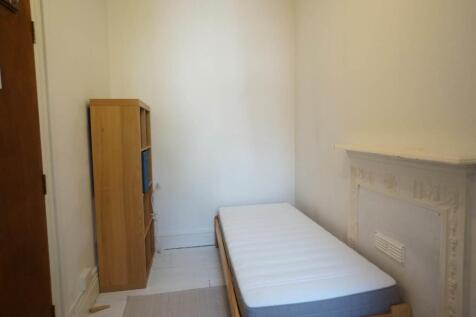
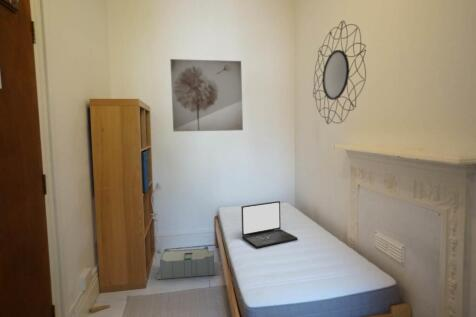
+ home mirror (335, 75)
+ storage bin (190, 261)
+ wall art (207, 95)
+ laptop (269, 222)
